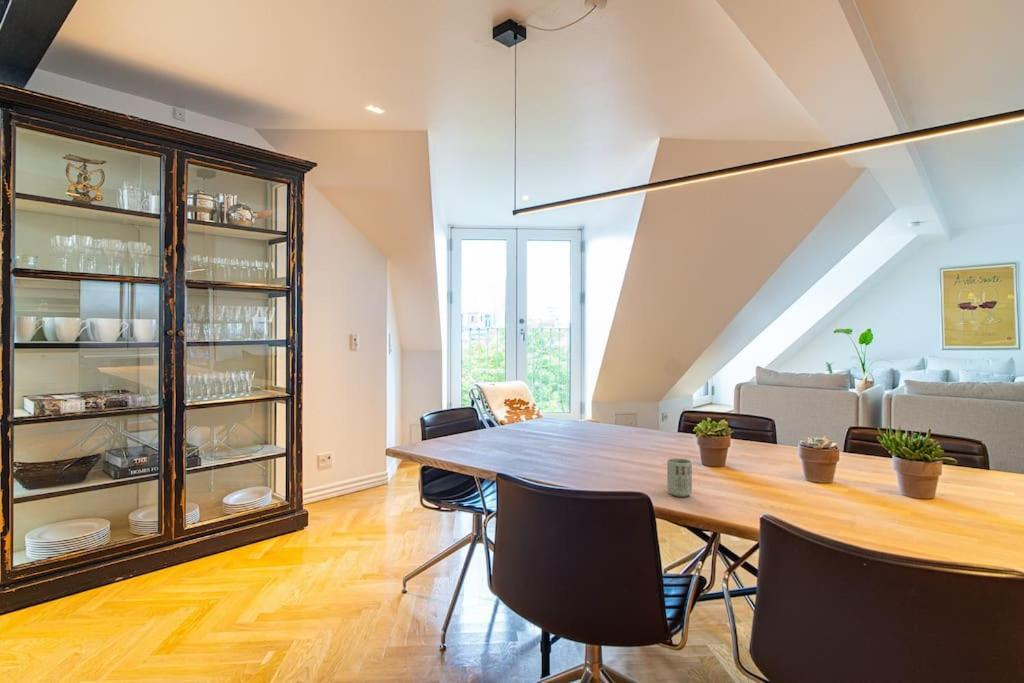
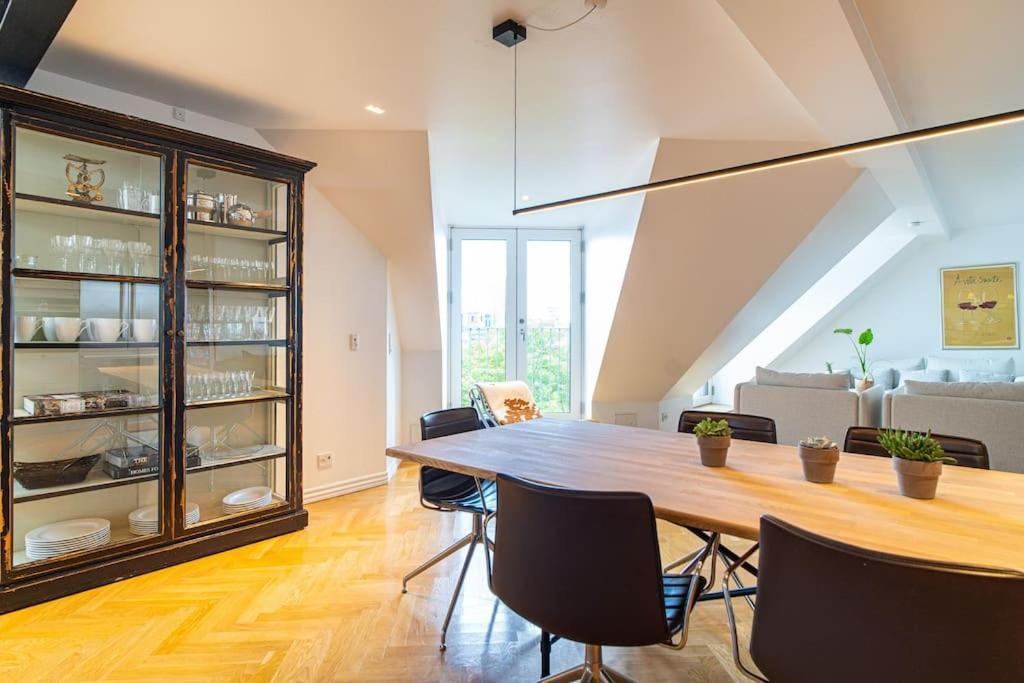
- cup (679, 477)
